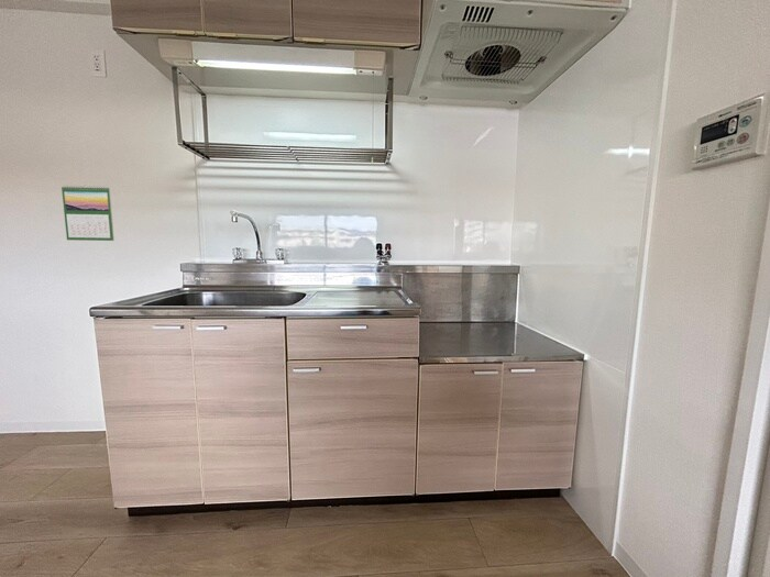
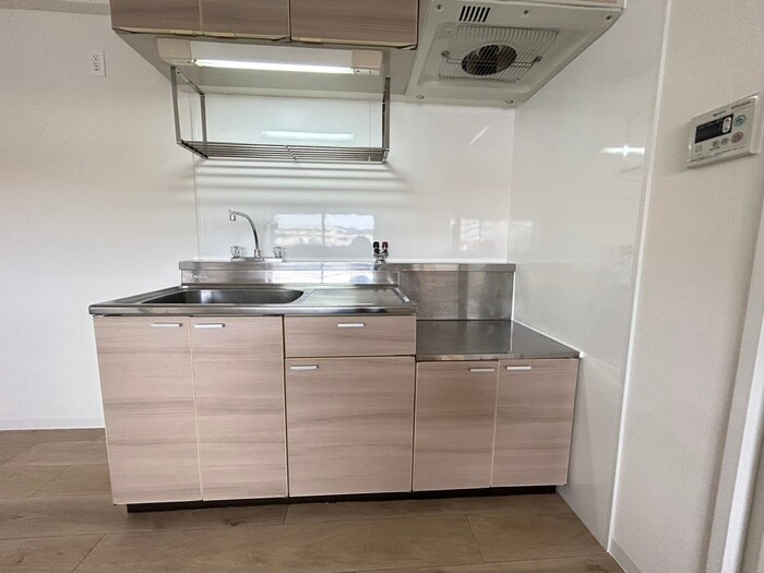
- calendar (88, 212)
